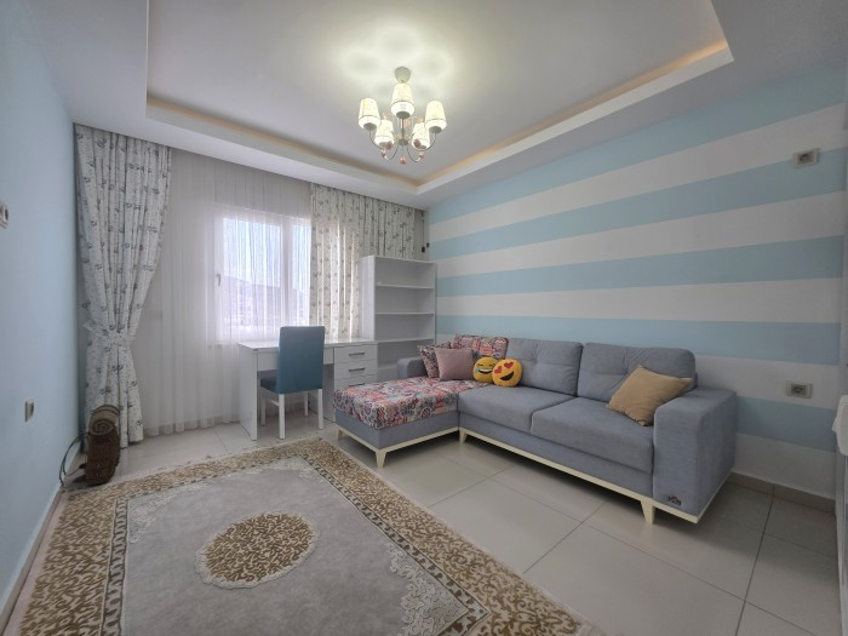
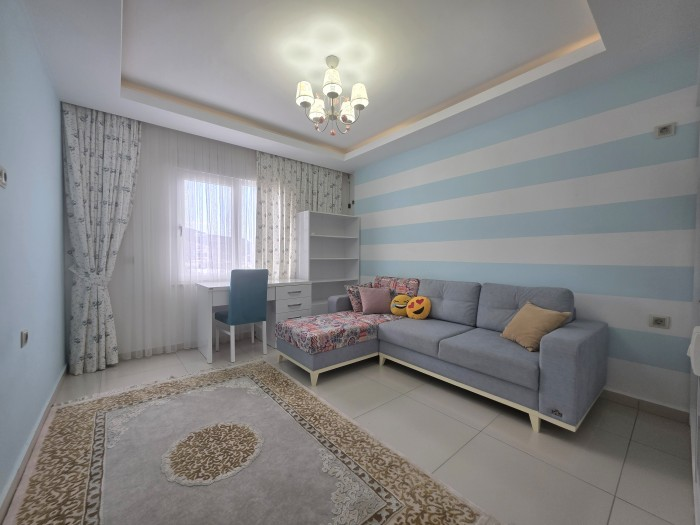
- backpack (90, 445)
